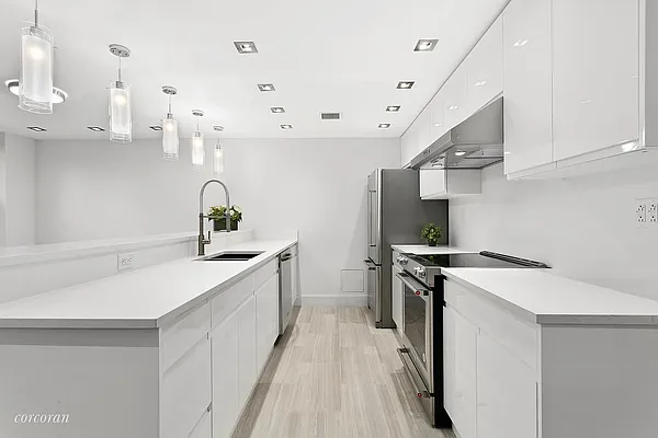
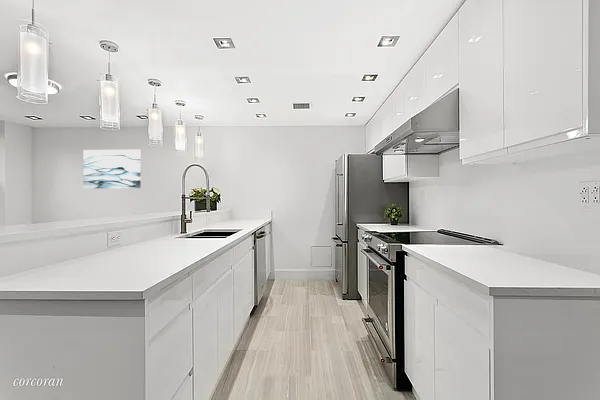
+ wall art (111, 169)
